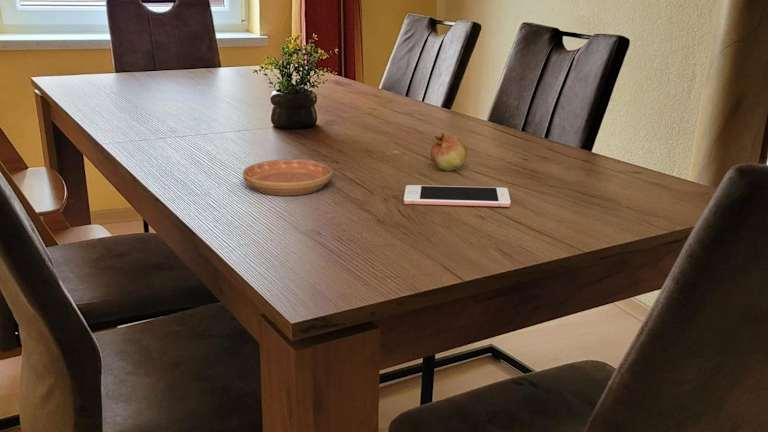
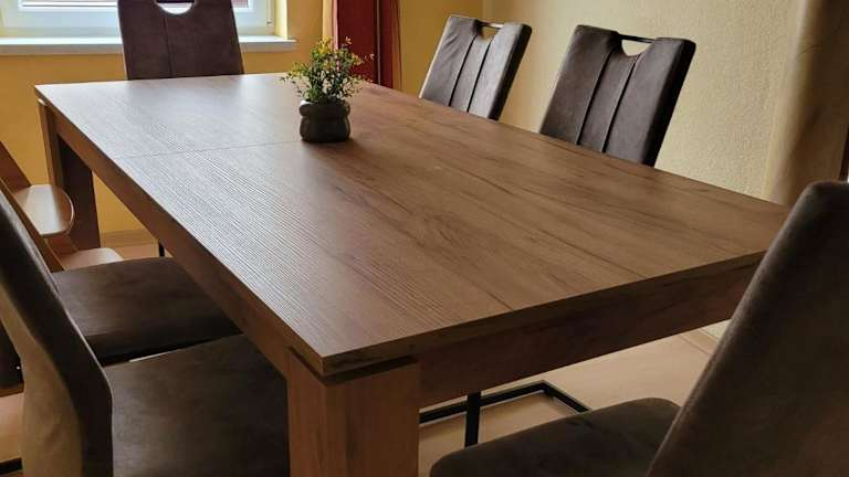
- cell phone (456, 195)
- saucer (288, 177)
- fruit (449, 150)
